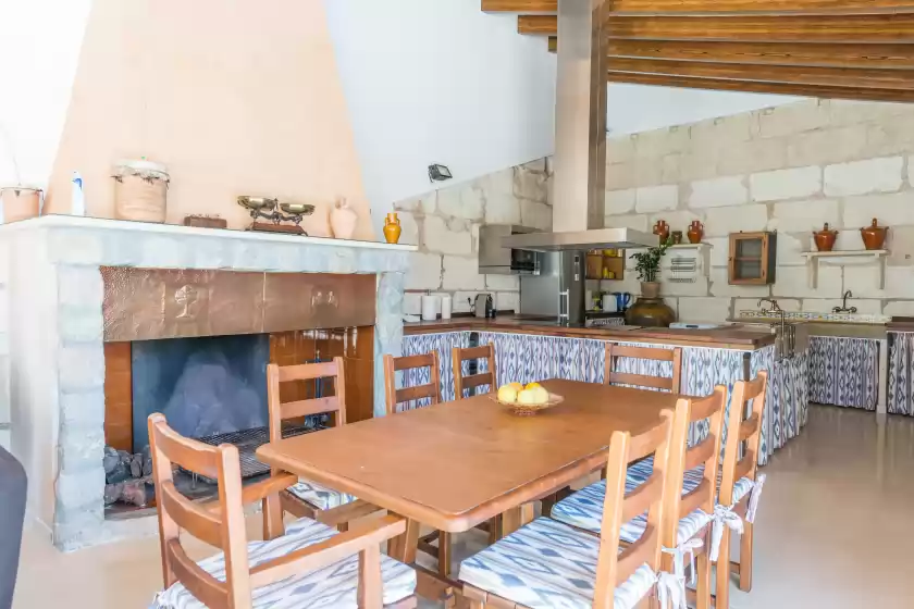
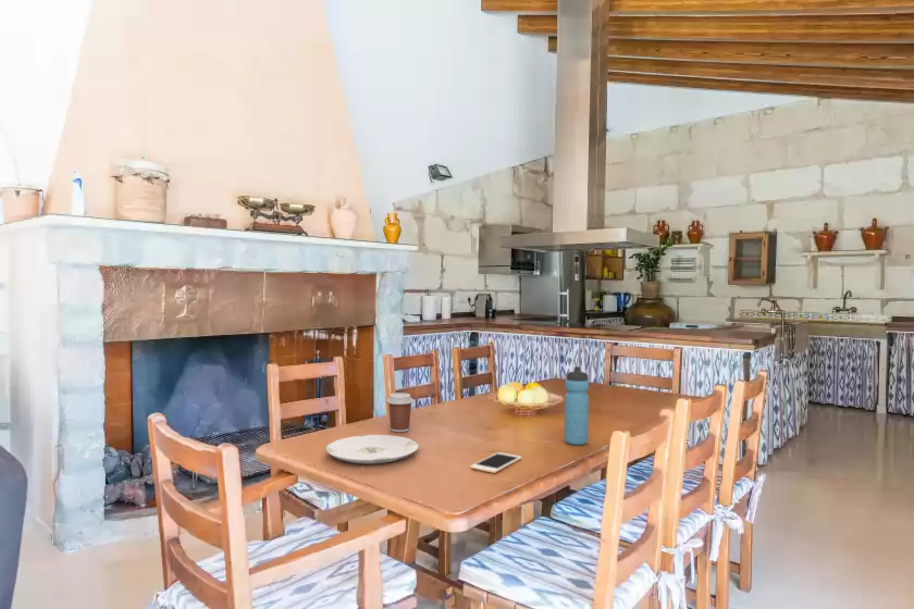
+ plate (372, 449)
+ cell phone (496, 461)
+ coffee cup (399, 412)
+ water bottle (577, 405)
